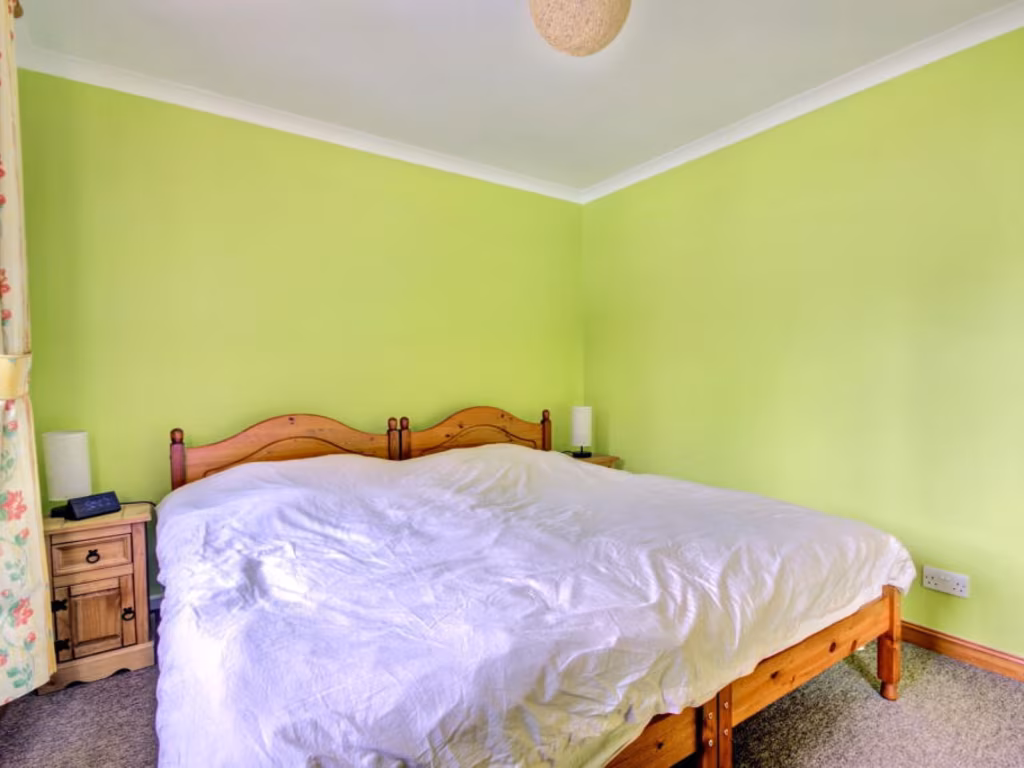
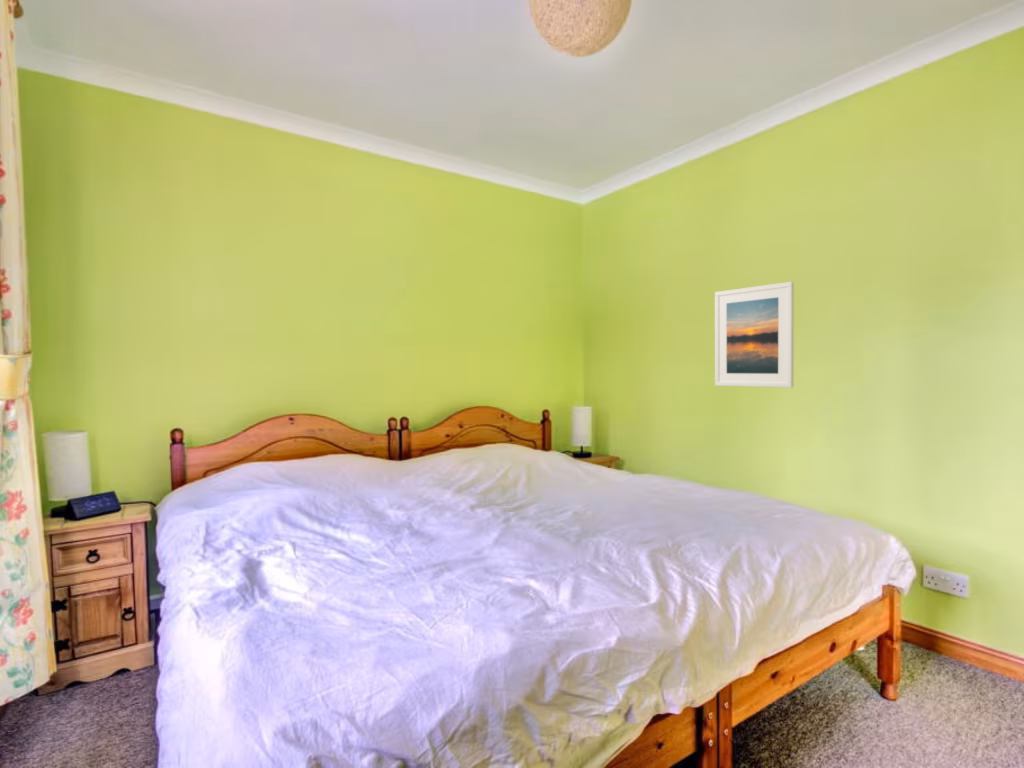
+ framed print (751, 337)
